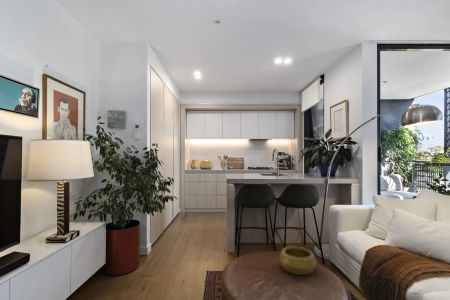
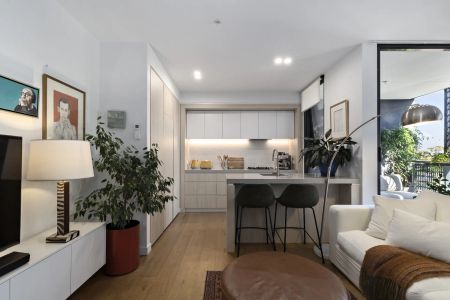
- decorative bowl (297, 259)
